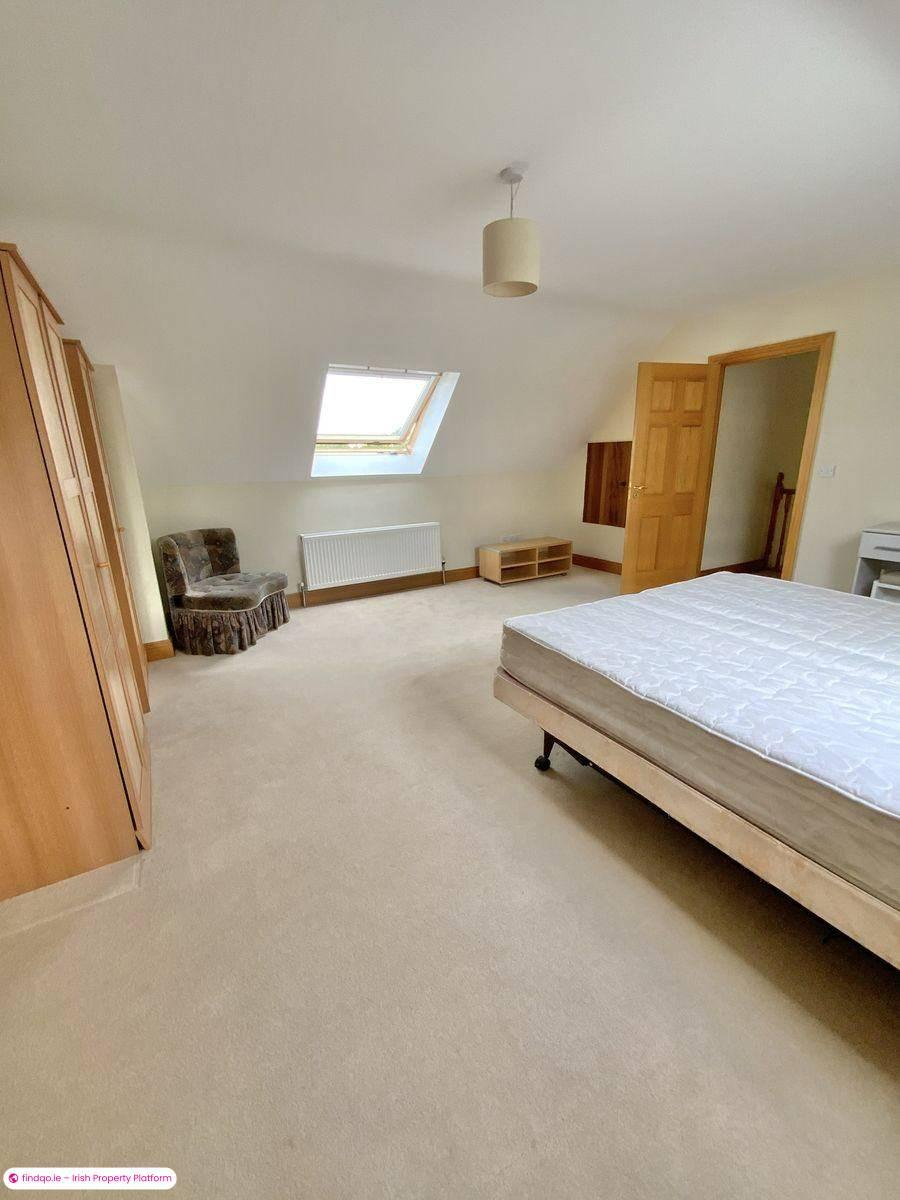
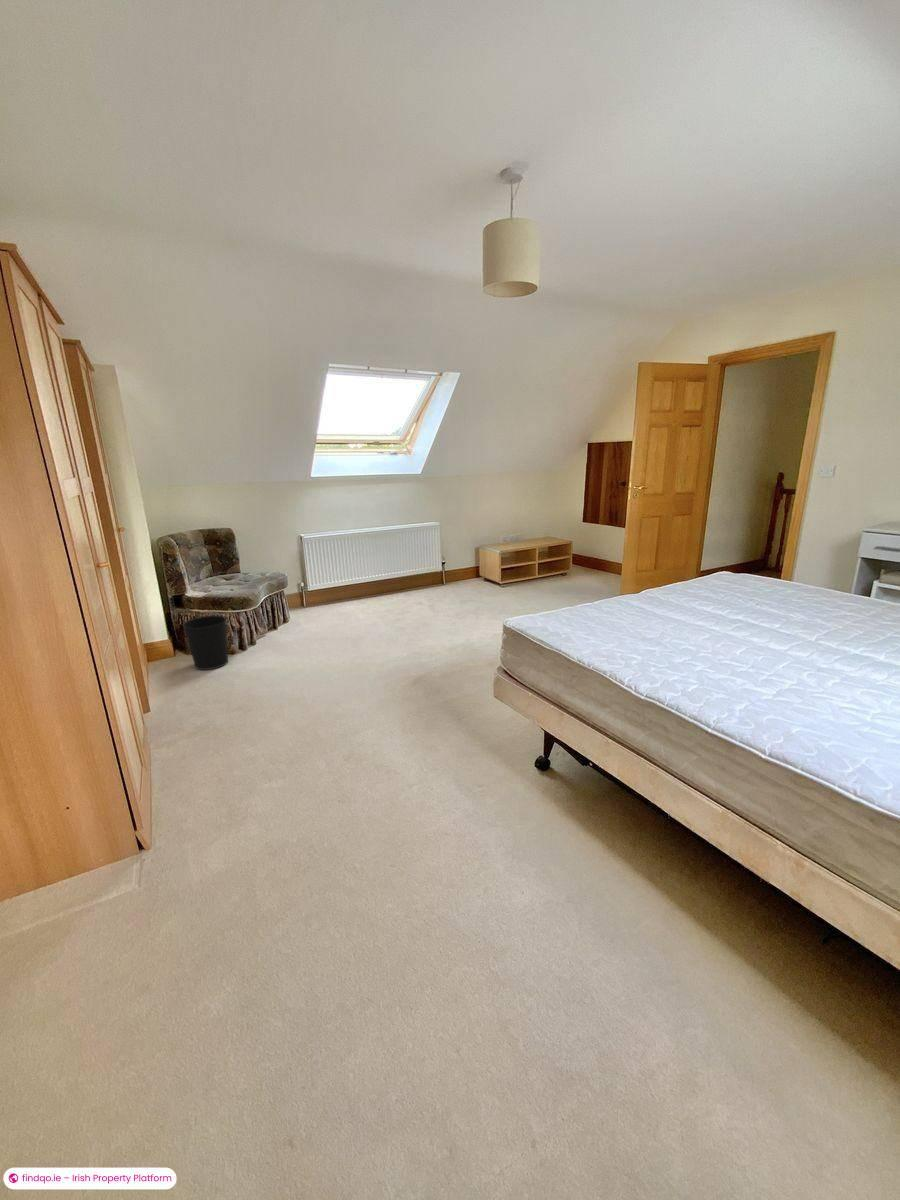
+ wastebasket (208, 643)
